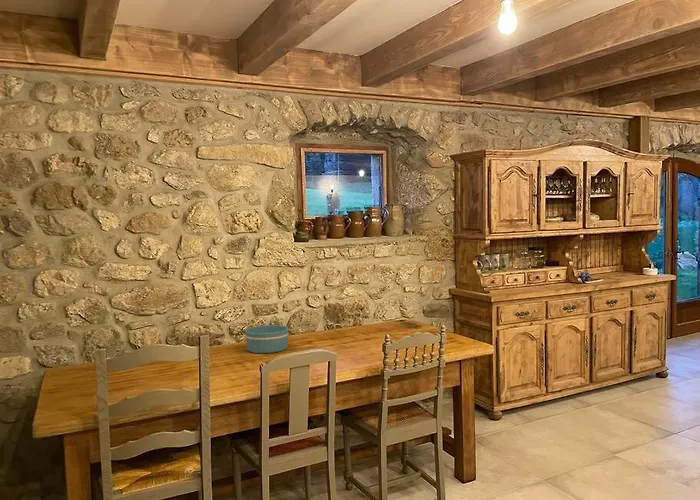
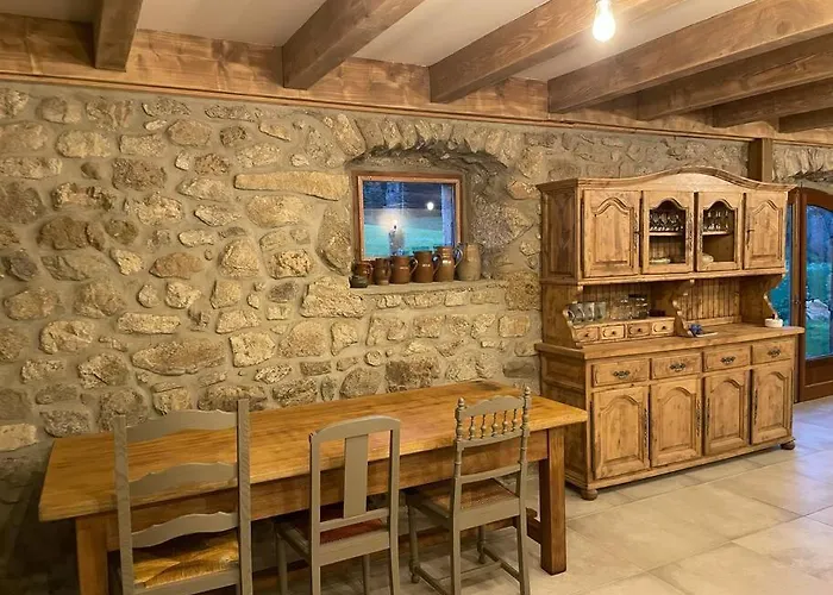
- bowl (267, 338)
